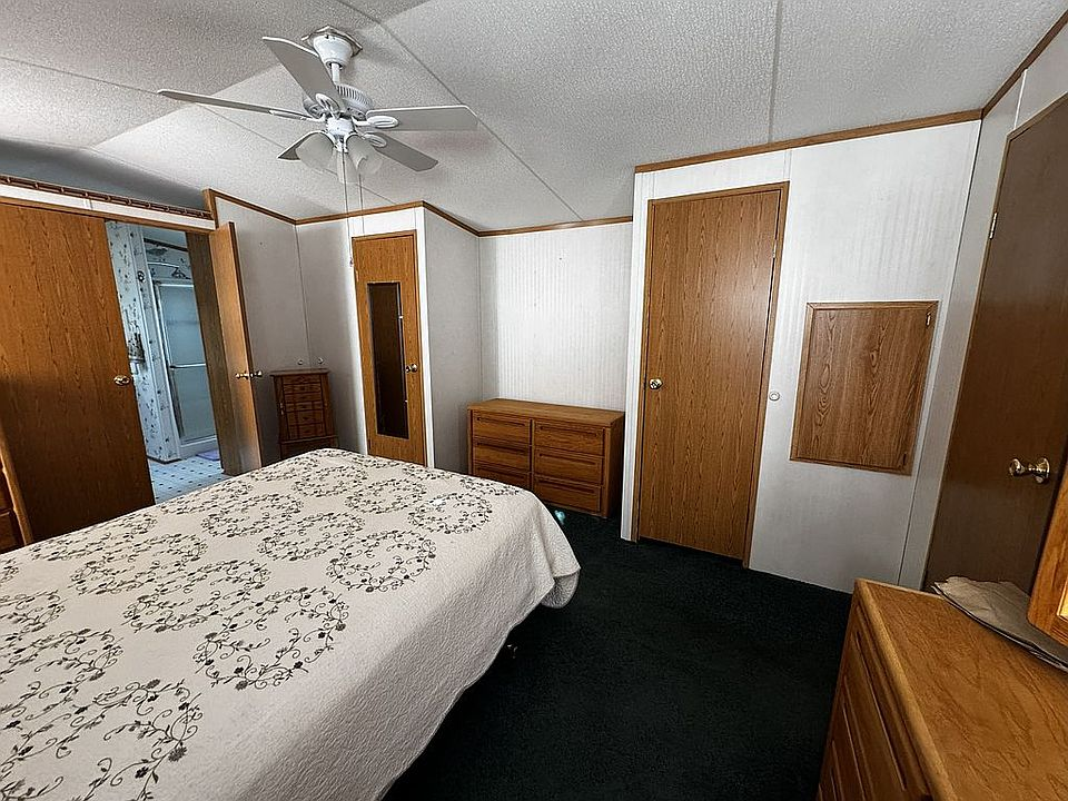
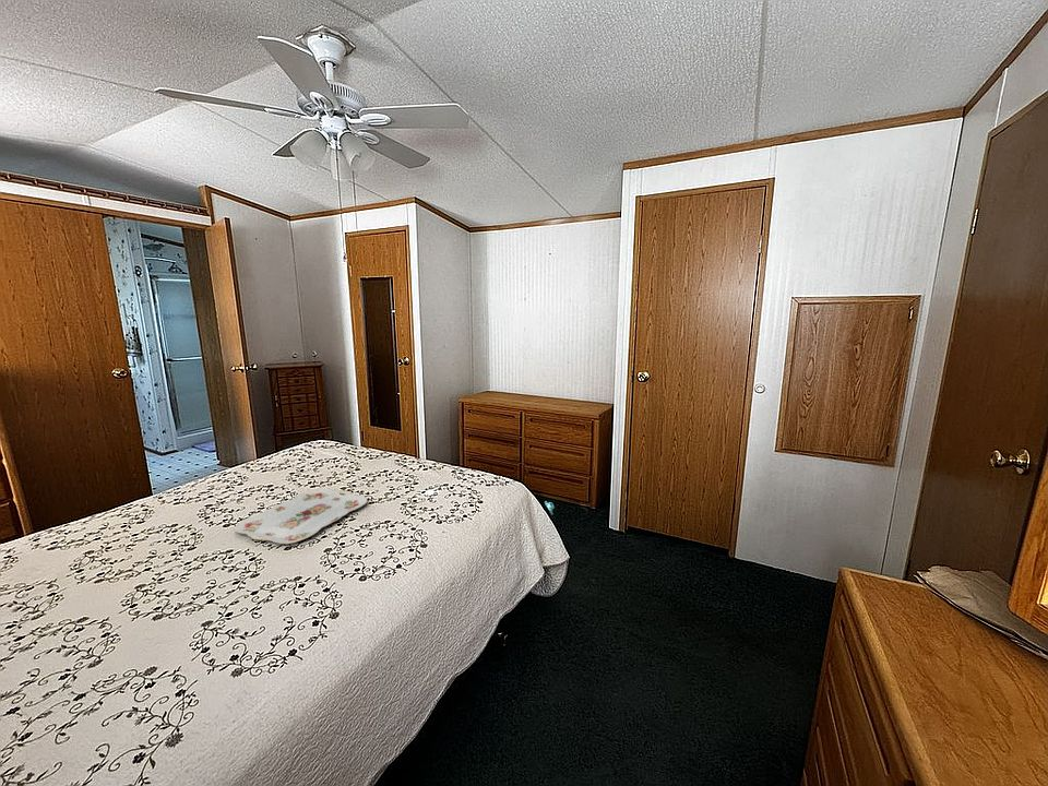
+ serving tray (306, 513)
